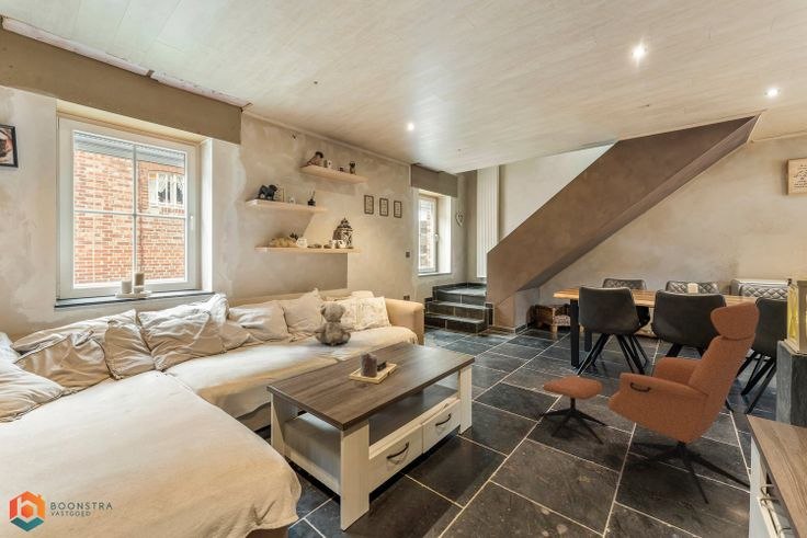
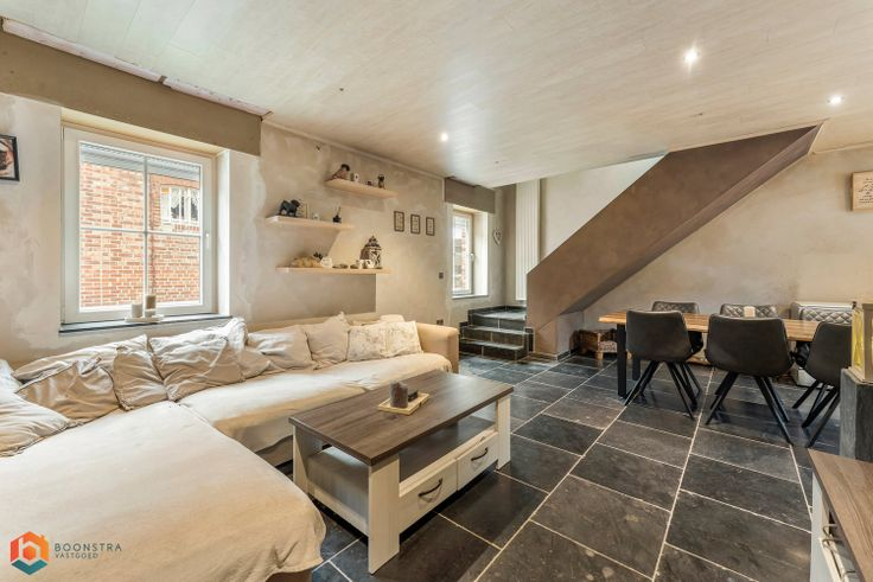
- teddy bear (332, 322)
- armchair (624, 373)
